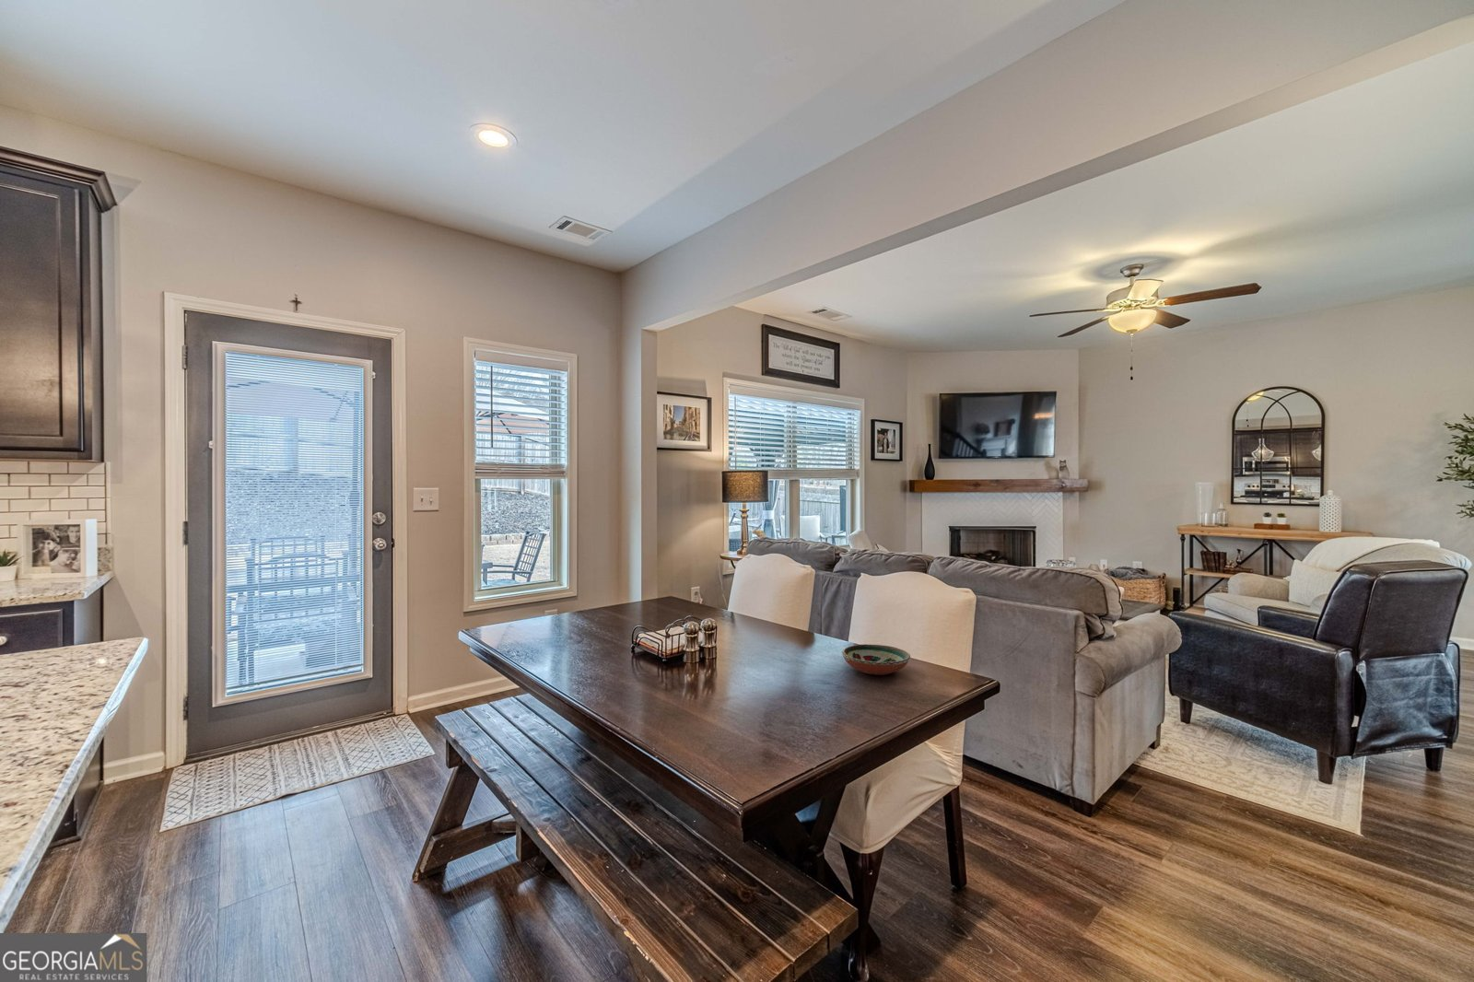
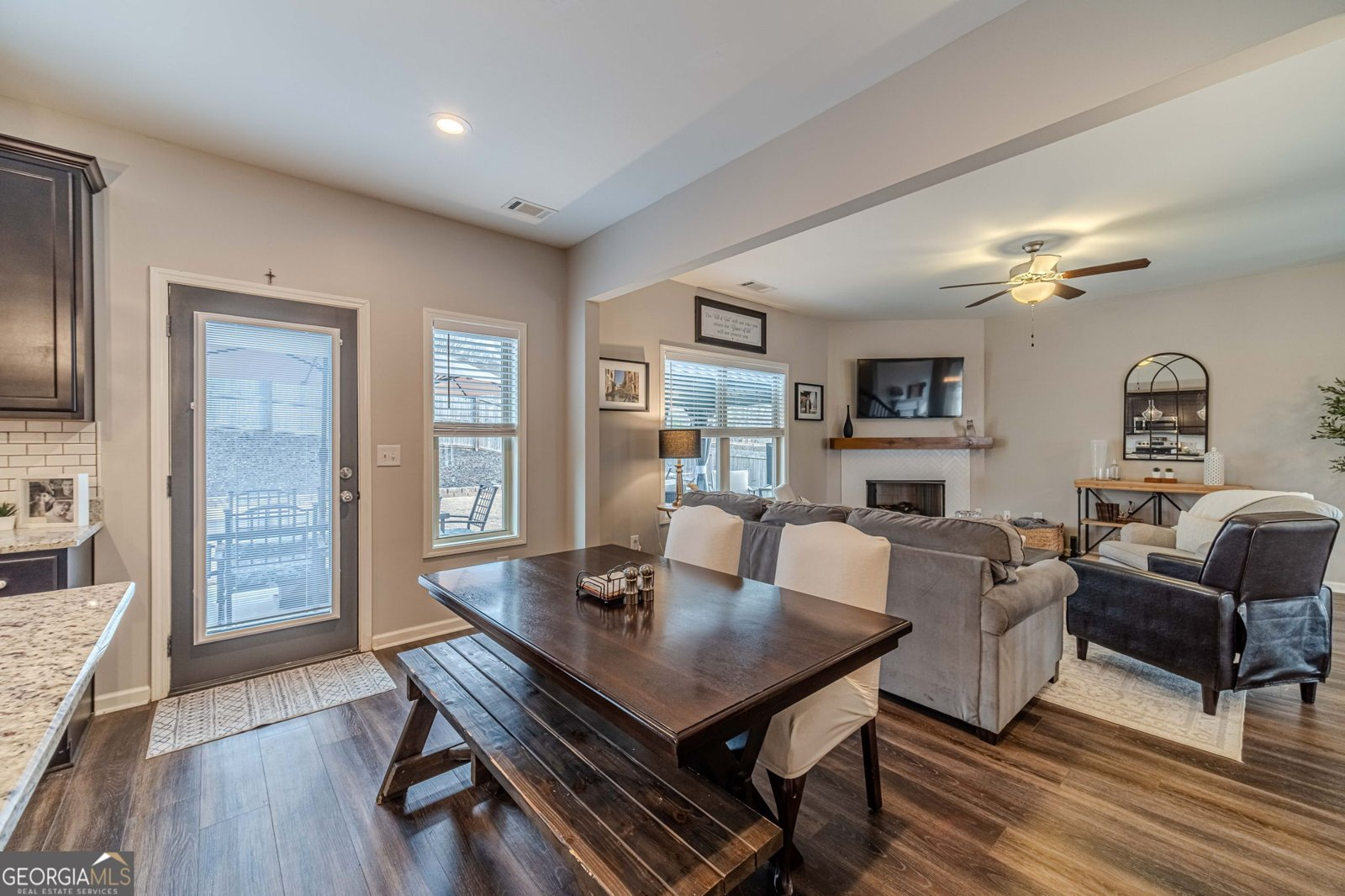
- decorative bowl (876, 661)
